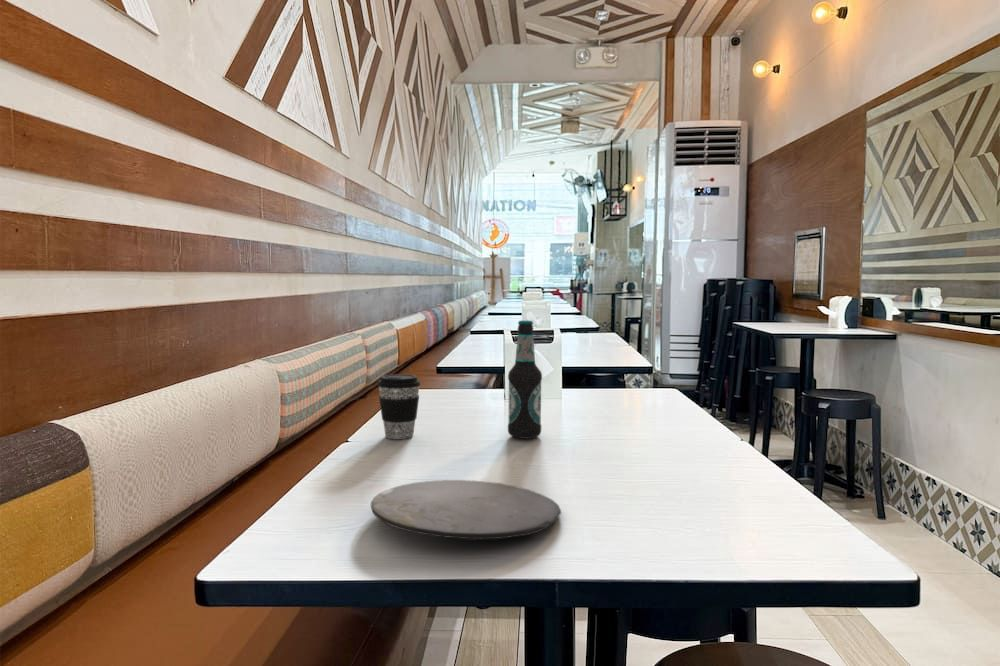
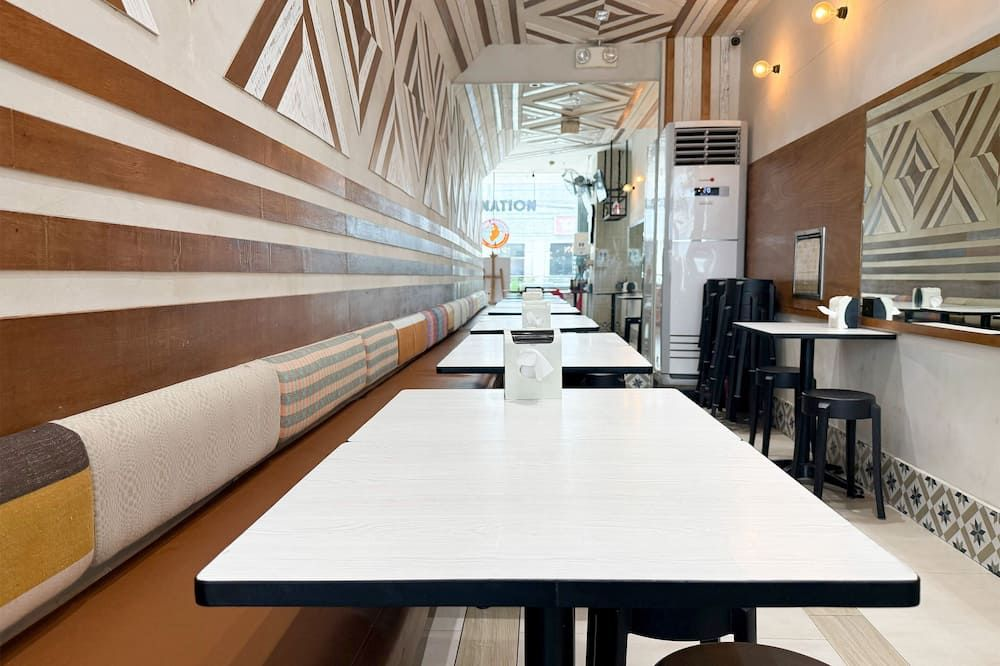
- bottle (525, 378)
- coffee cup (399, 406)
- plate (466, 506)
